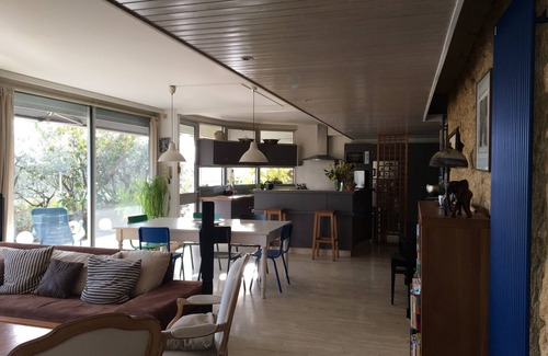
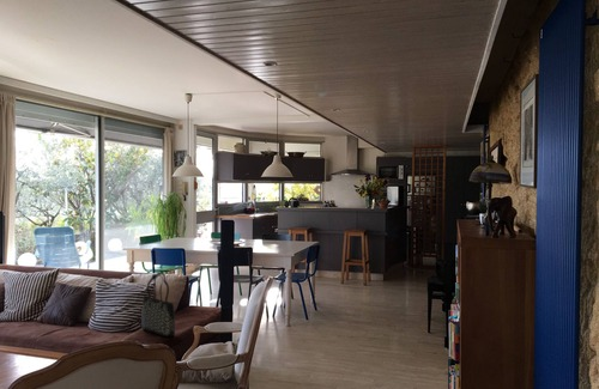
+ tote bag (158, 302)
